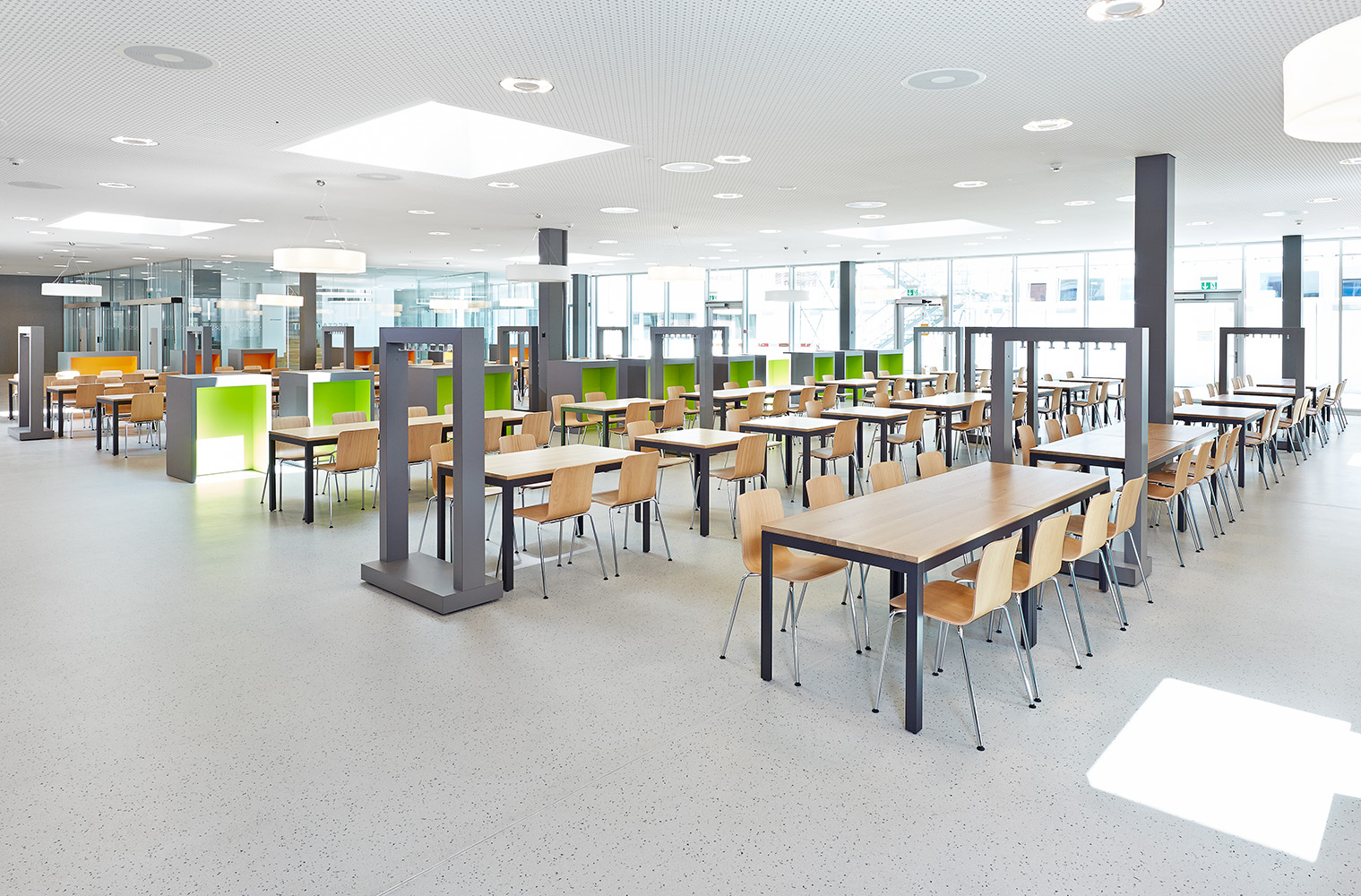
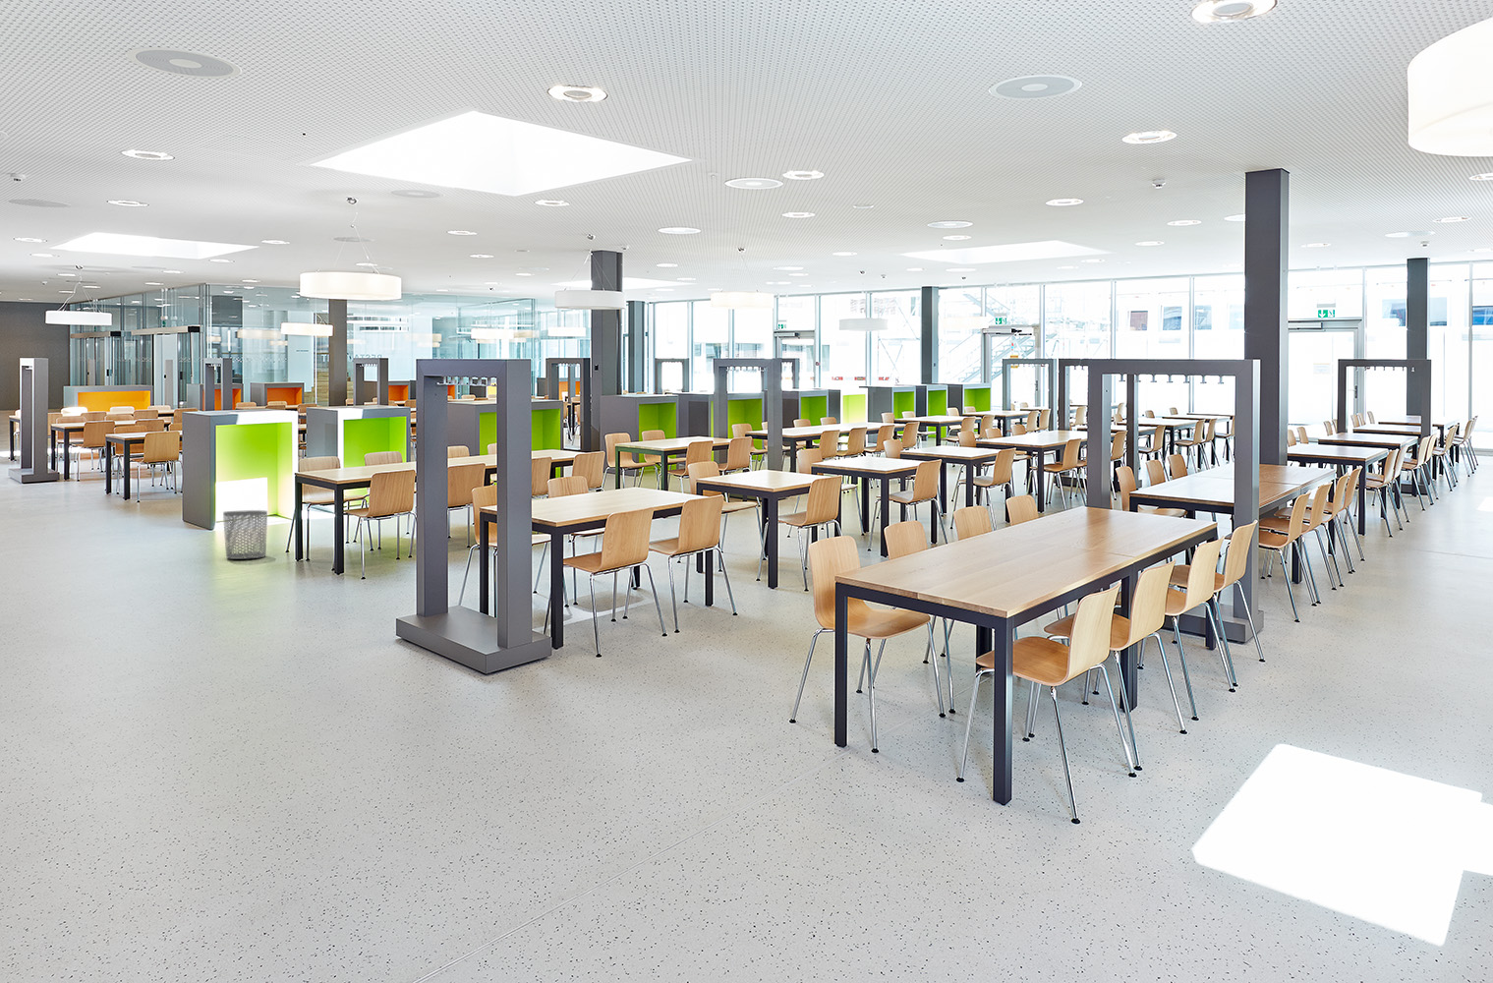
+ waste bin (246, 534)
